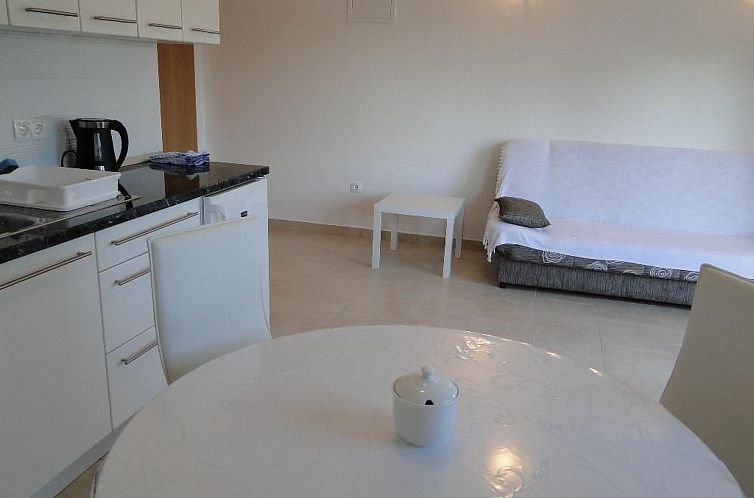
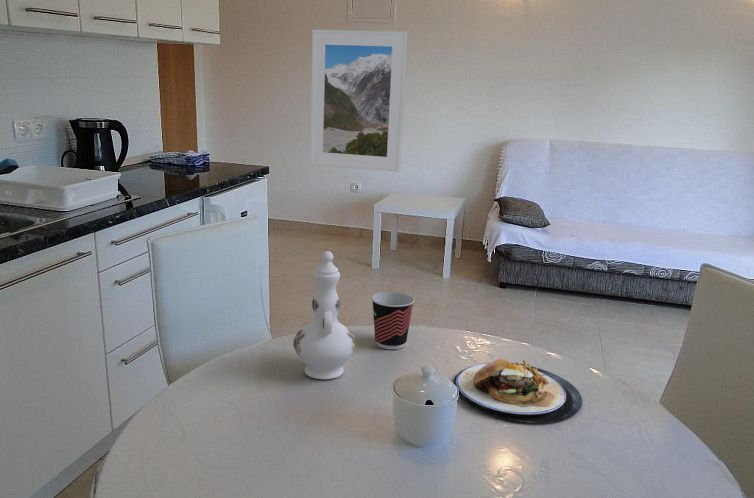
+ cup (391, 321)
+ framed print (356, 101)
+ plate (518, 373)
+ chinaware (325, 309)
